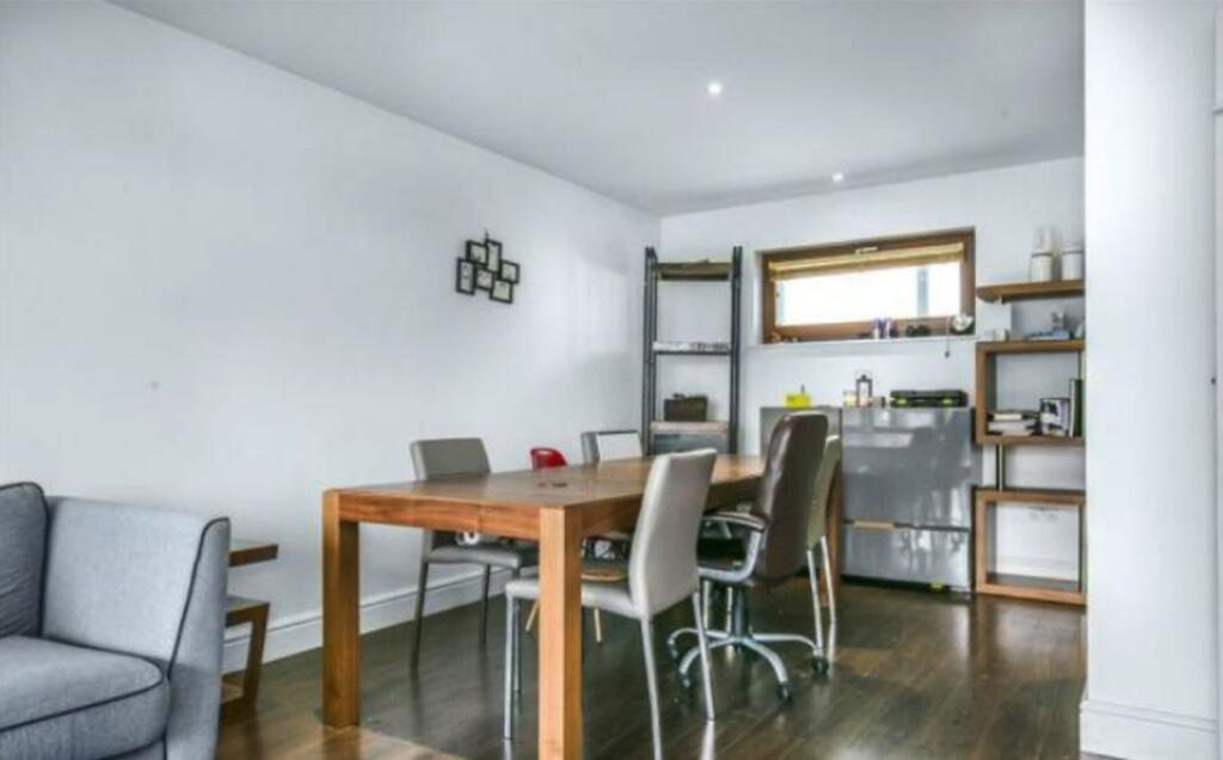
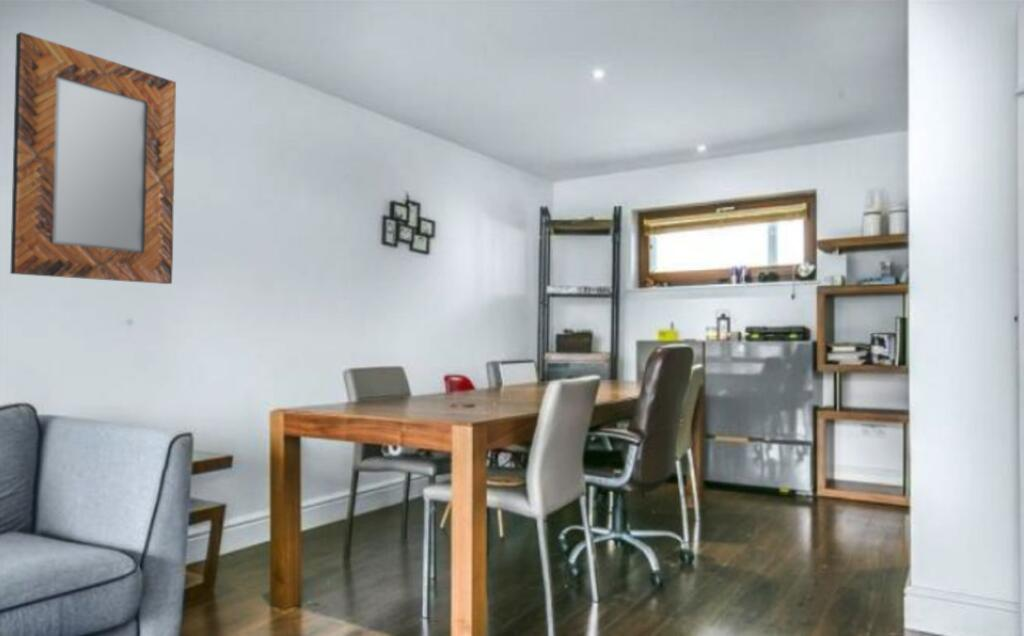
+ home mirror (100, 169)
